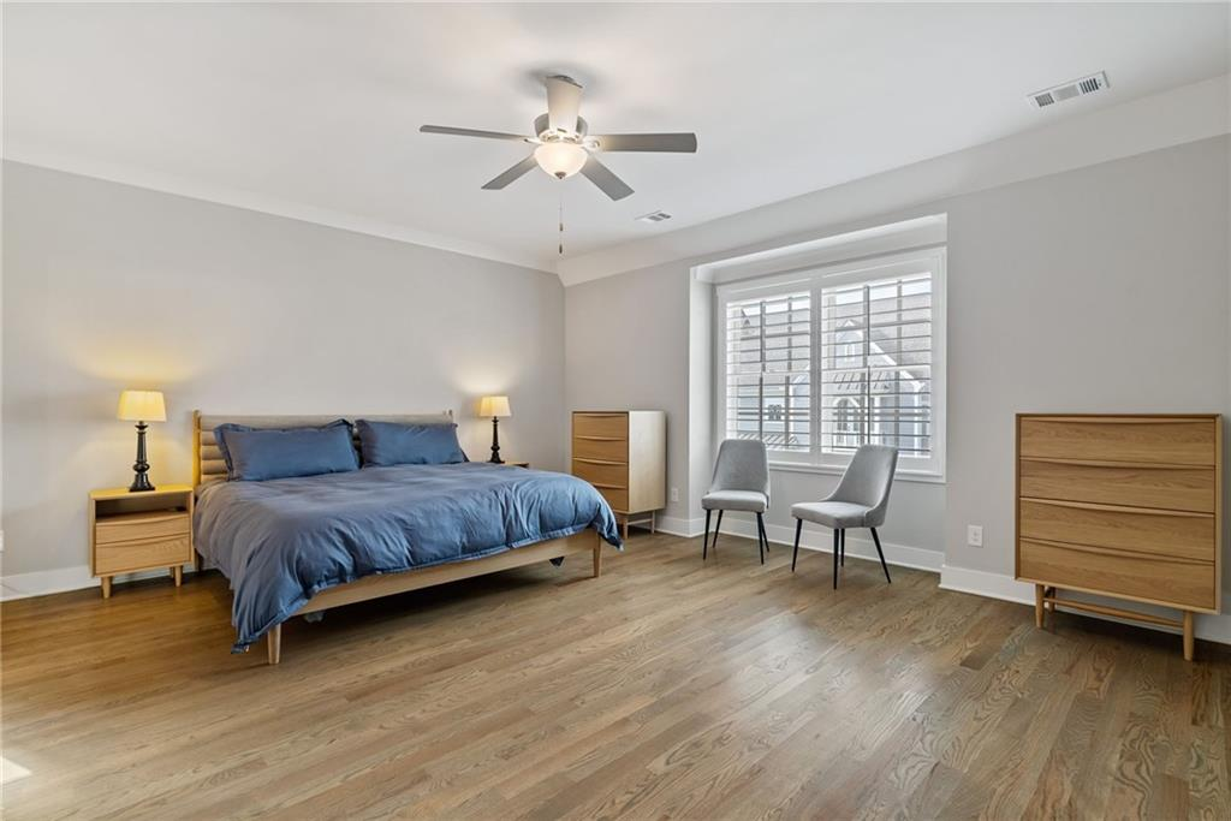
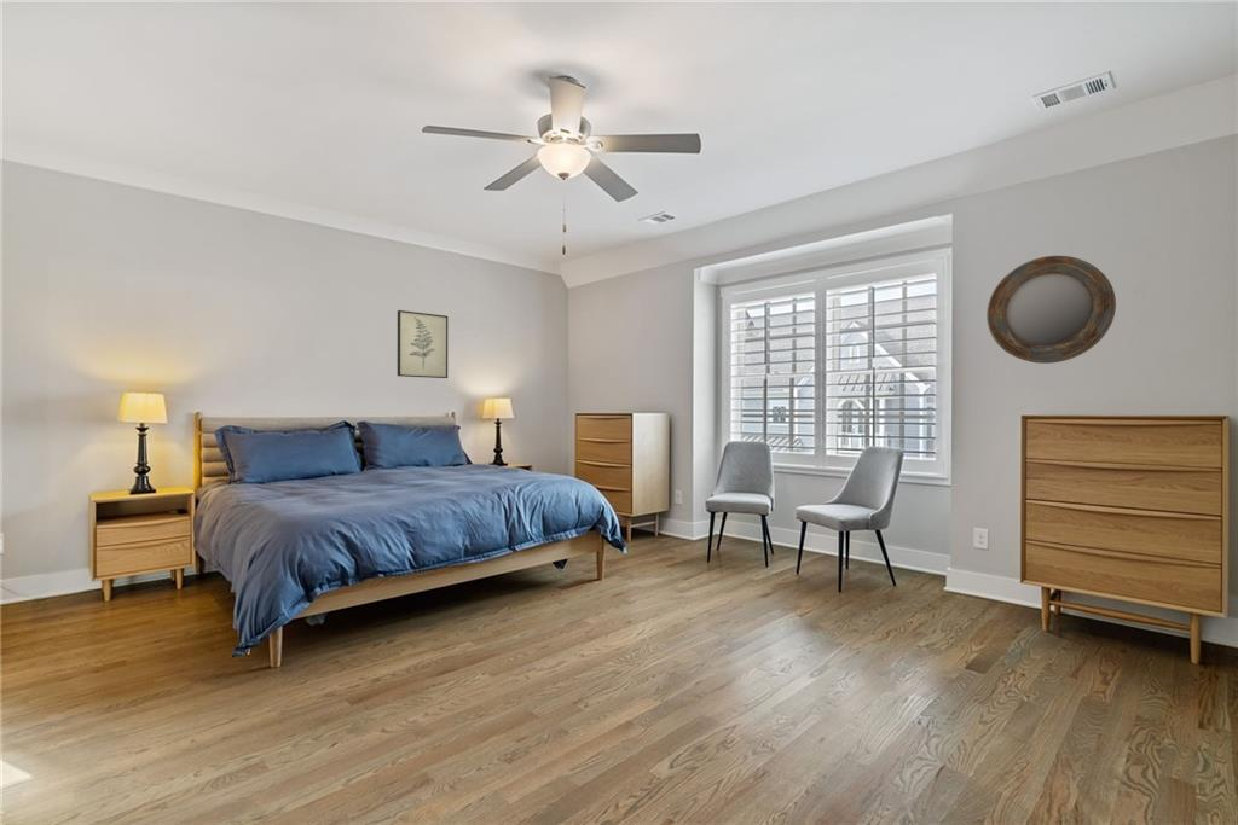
+ home mirror (1047, 309)
+ wall art (423, 344)
